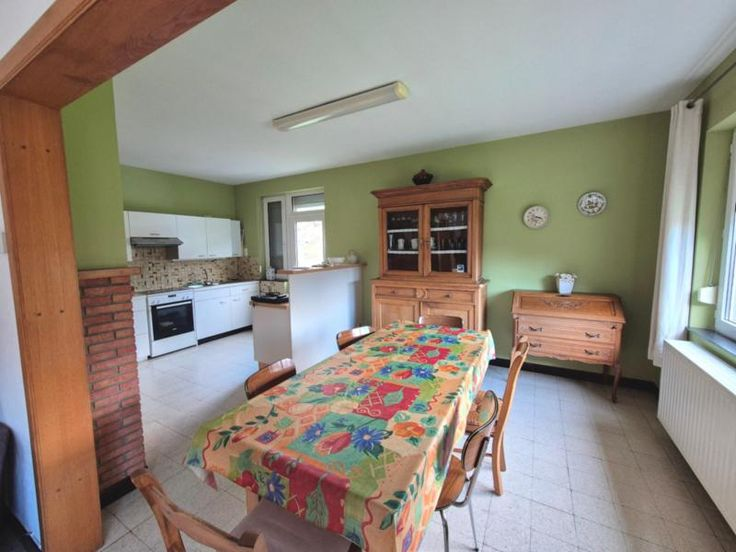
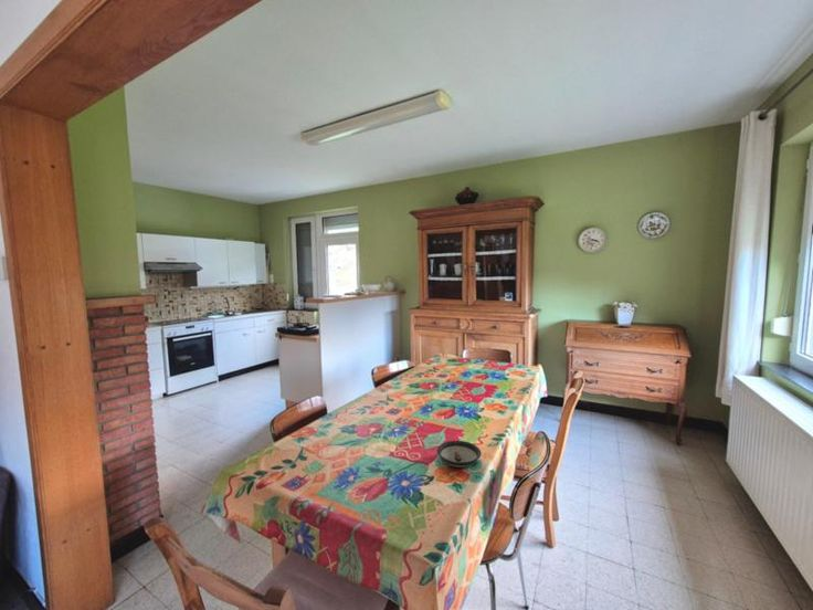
+ saucer (458, 455)
